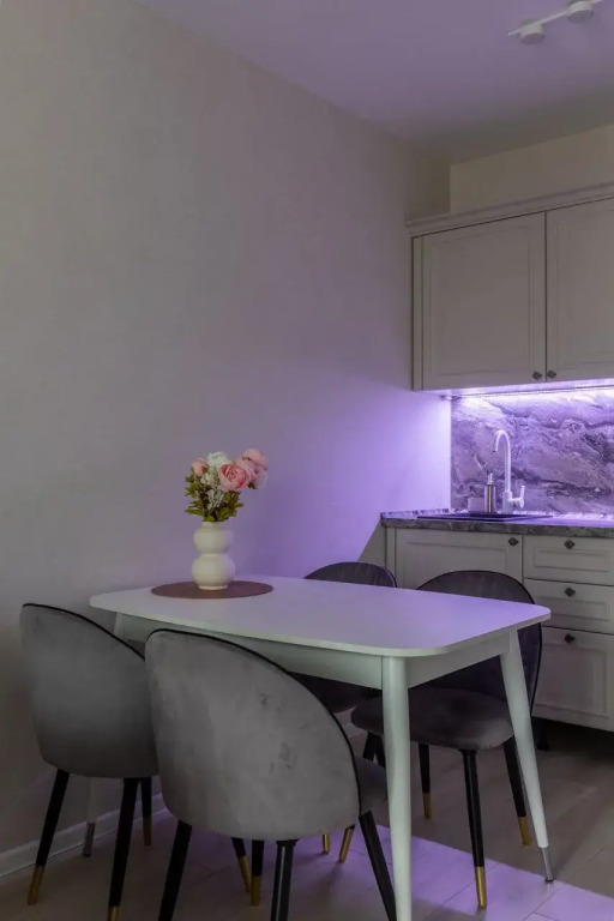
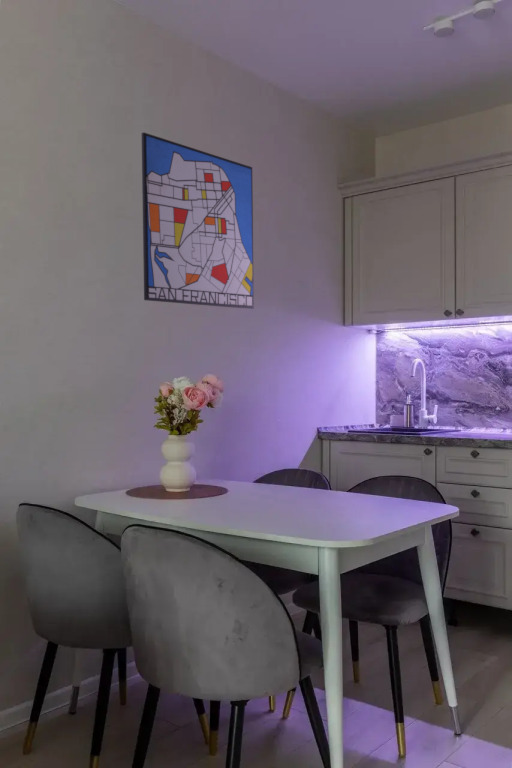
+ wall art (202, 228)
